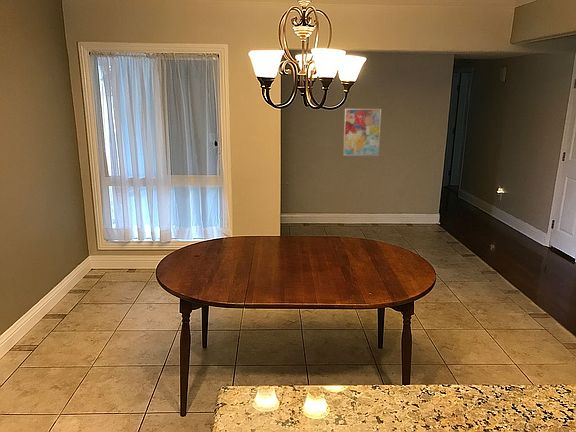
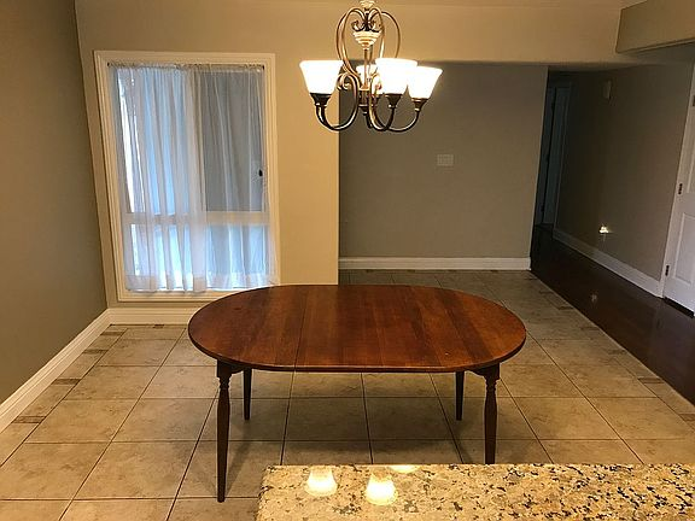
- wall art (361, 132)
